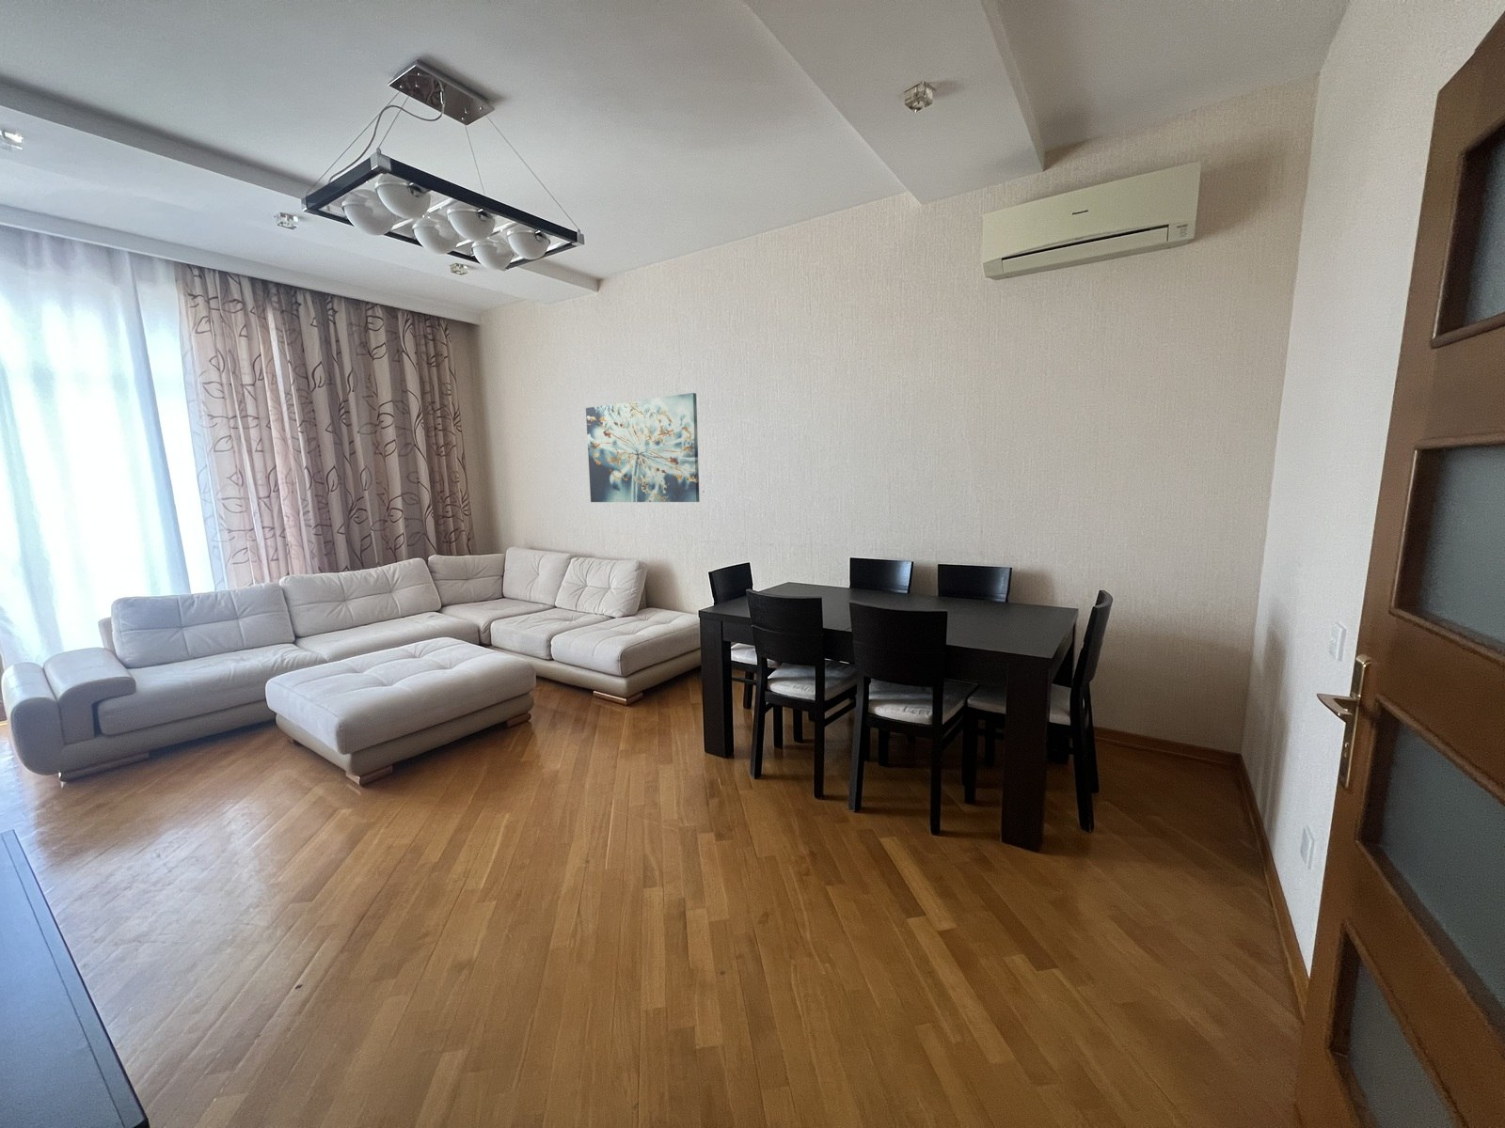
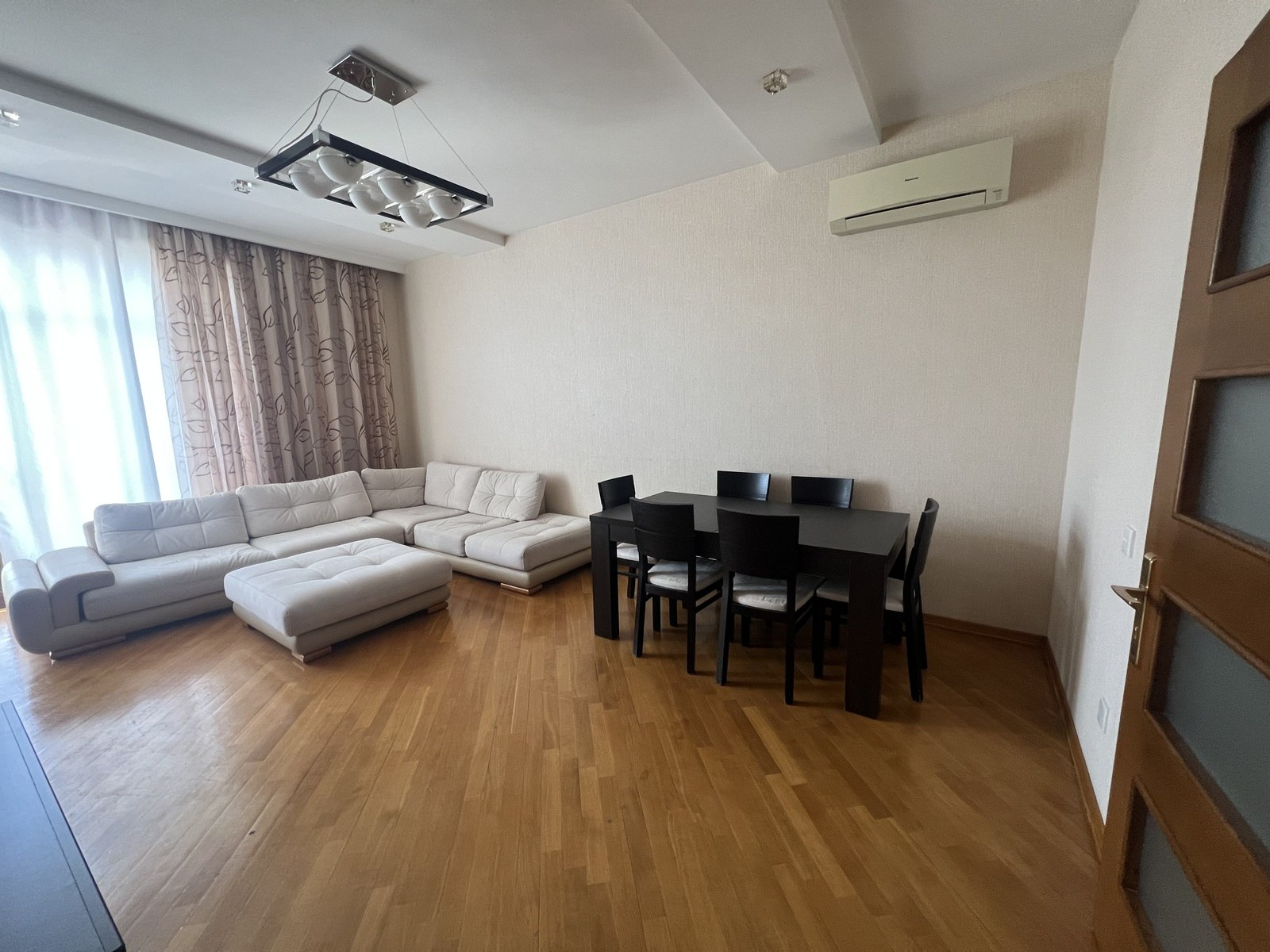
- wall art (639, 453)
